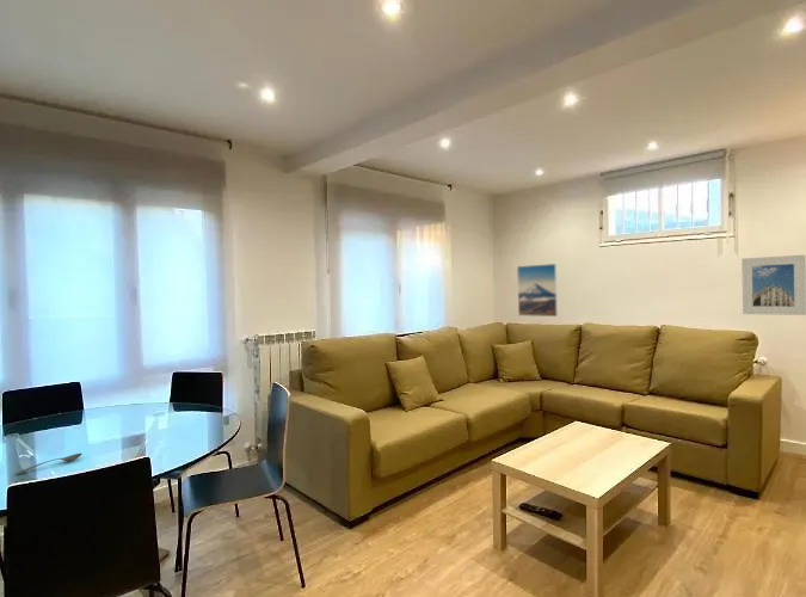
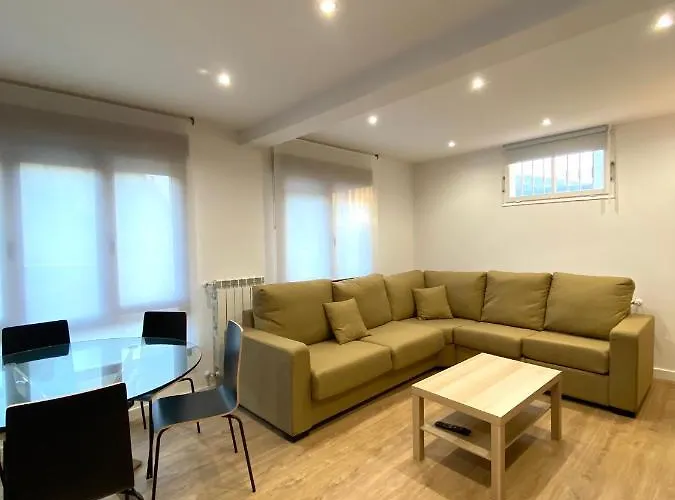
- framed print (773, 285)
- soupspoon (49, 461)
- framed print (536, 290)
